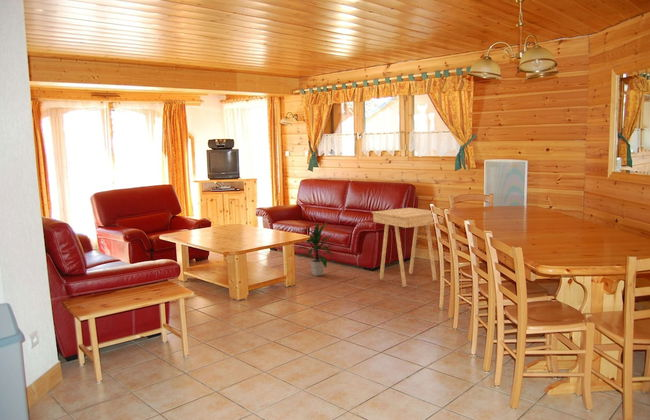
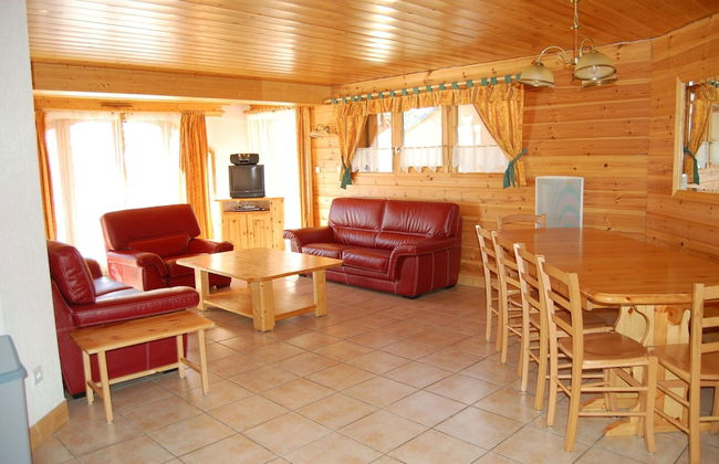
- indoor plant (316, 249)
- side table (412, 246)
